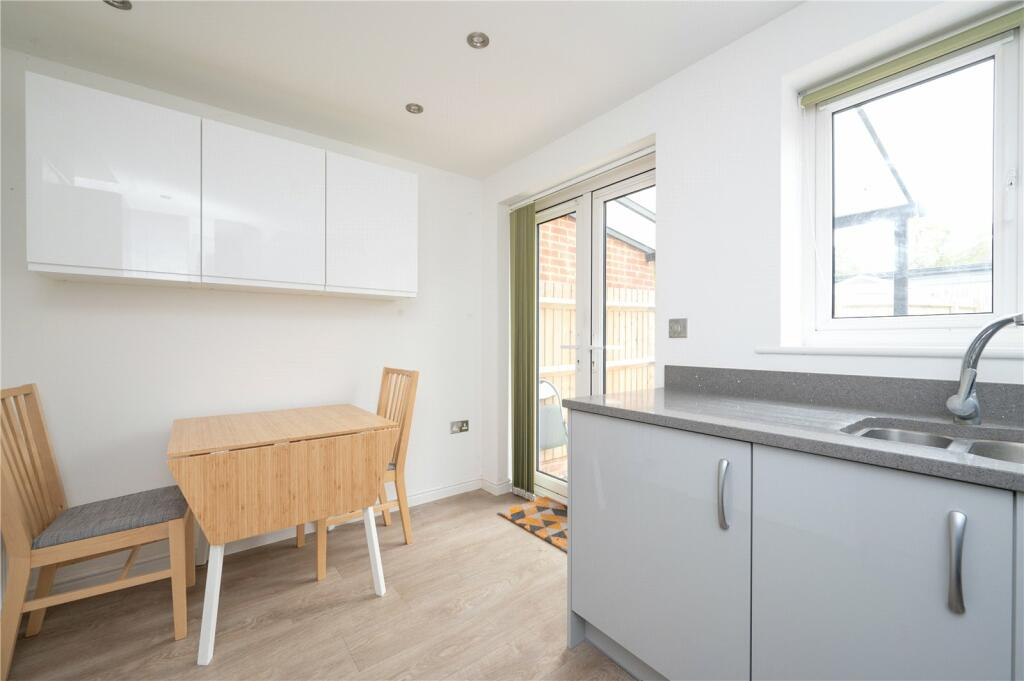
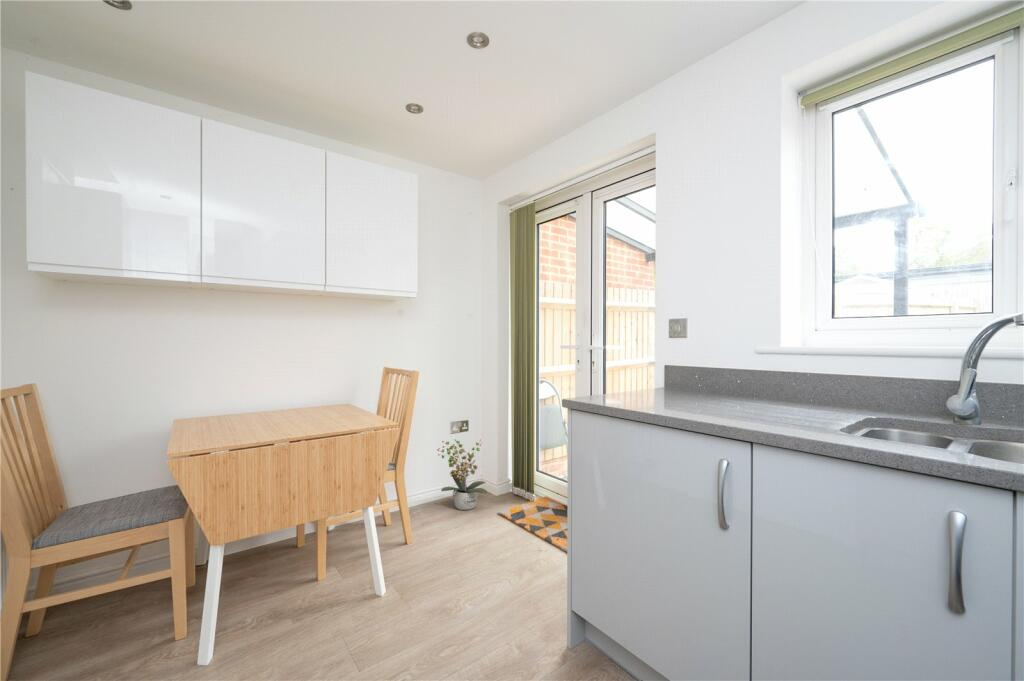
+ potted plant (461, 474)
